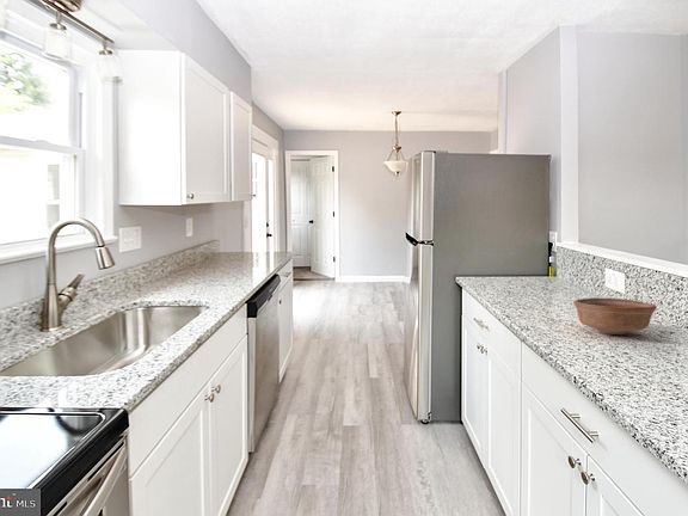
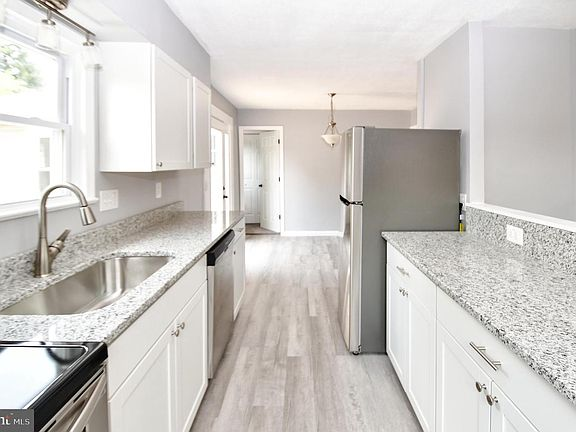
- bowl (613, 317)
